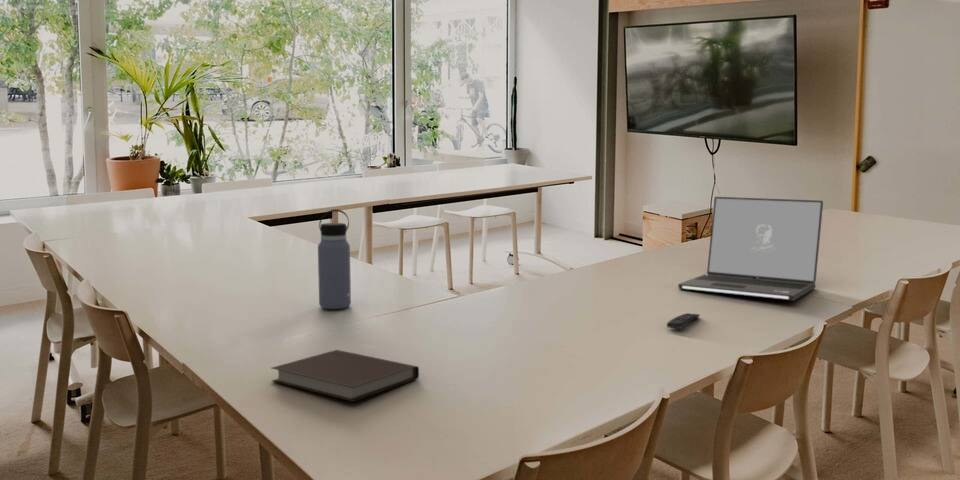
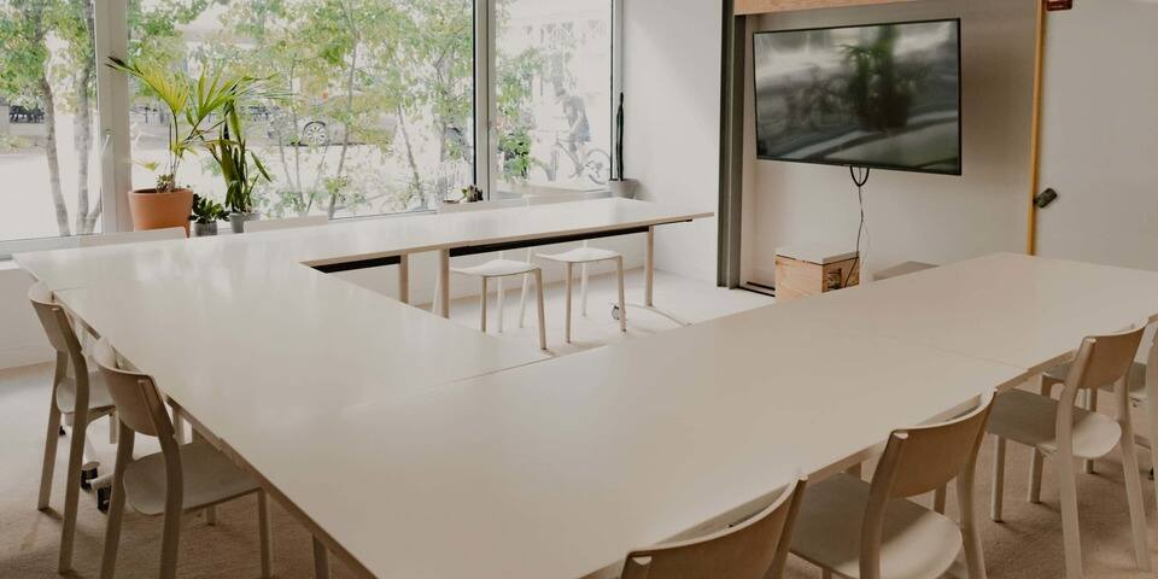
- water bottle (334, 258)
- laptop (751, 244)
- notebook (345, 373)
- remote control (684, 319)
